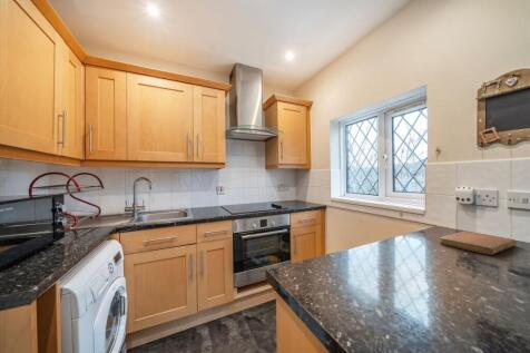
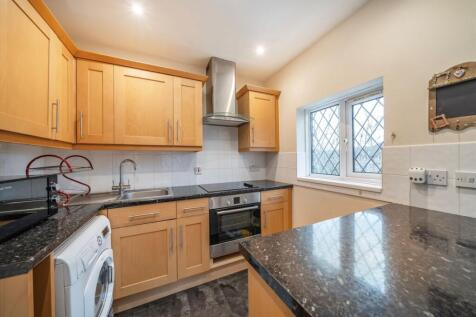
- notebook (477, 241)
